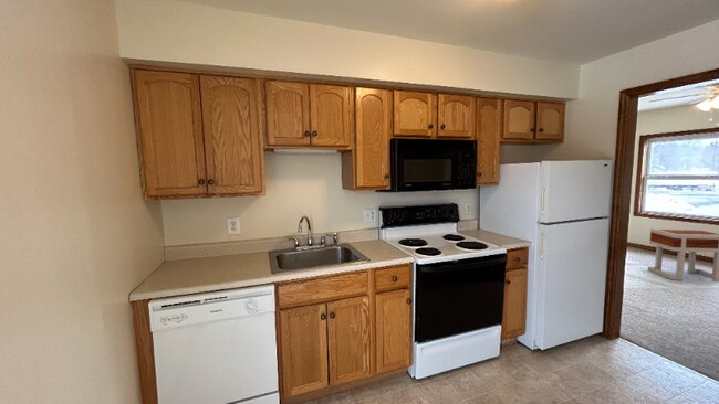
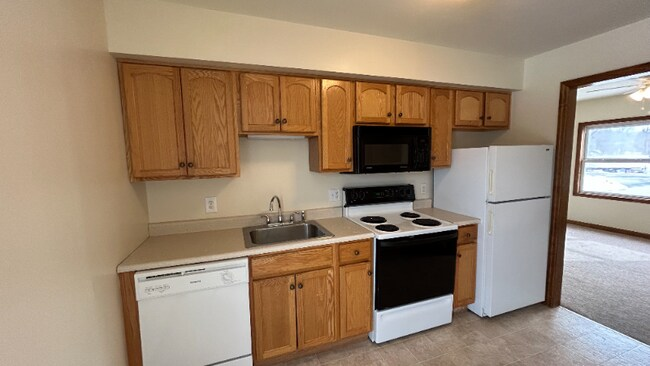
- side table (684, 253)
